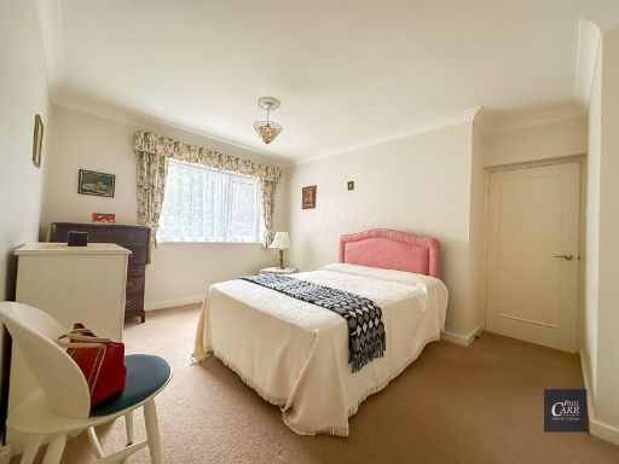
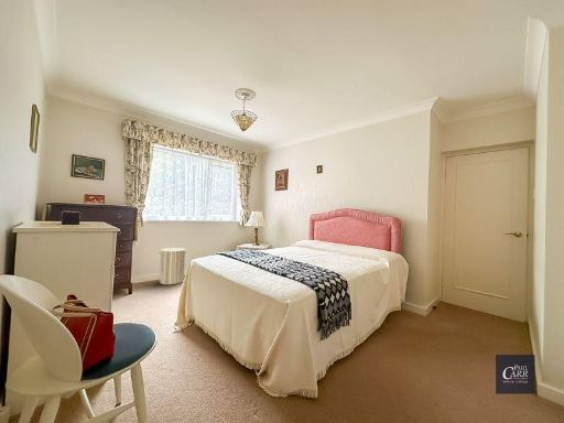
+ laundry hamper (172, 262)
